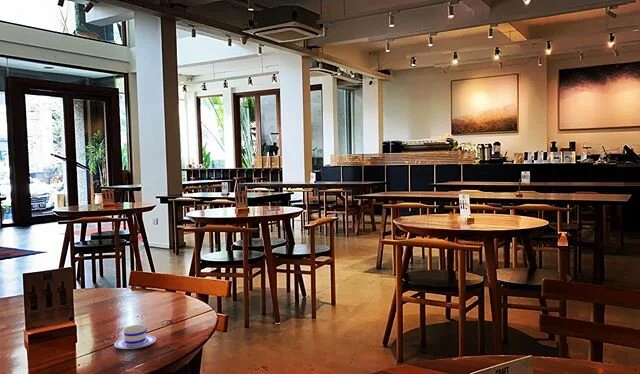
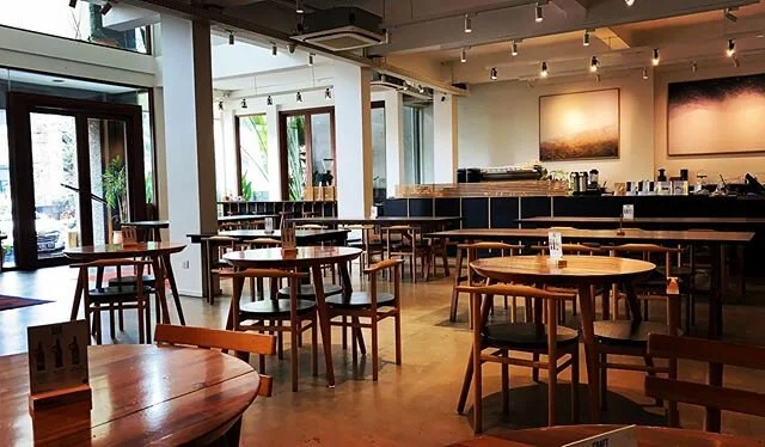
- teacup (135, 336)
